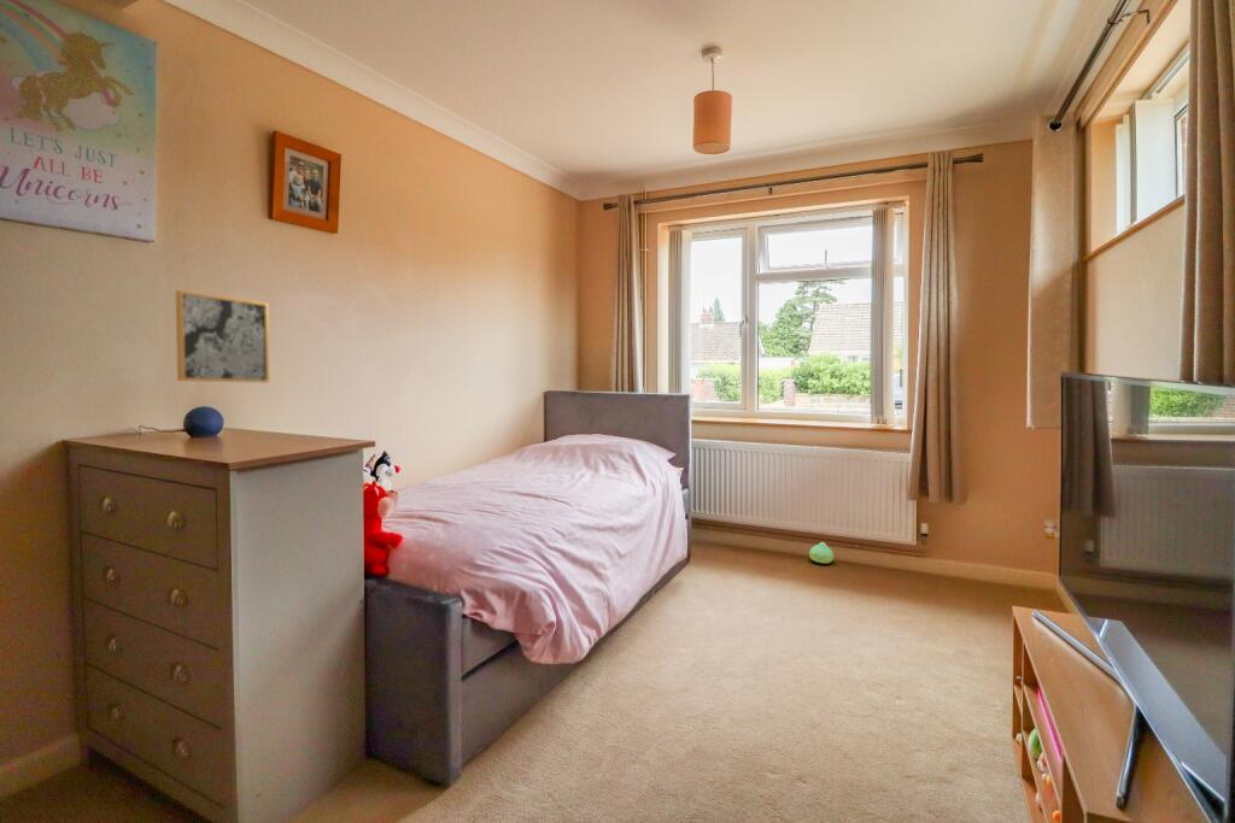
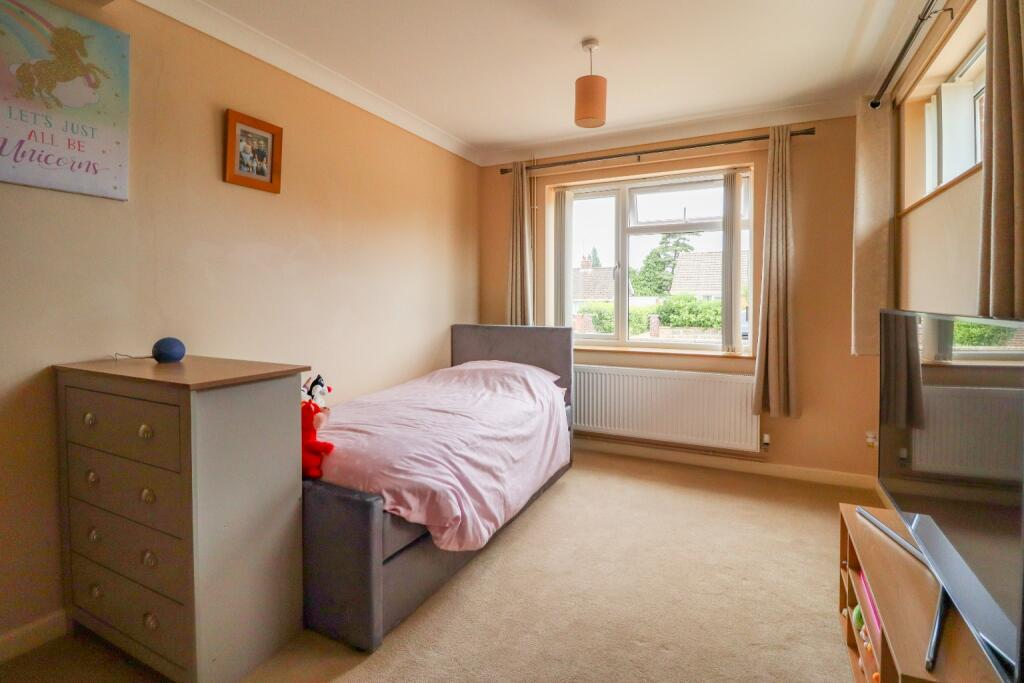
- plush toy (821, 552)
- wall art (224, 339)
